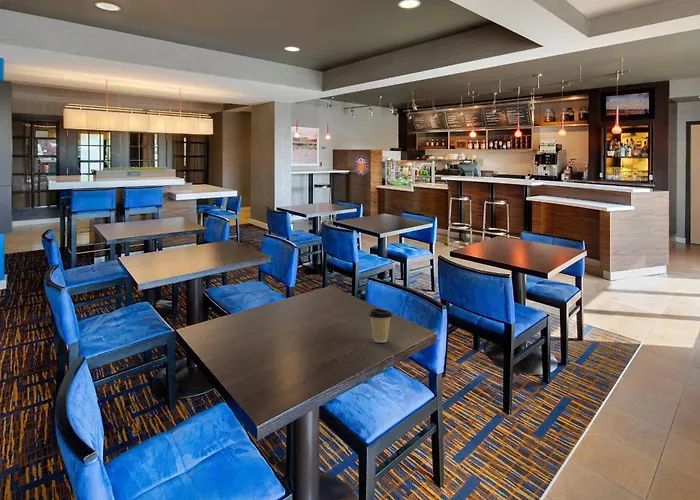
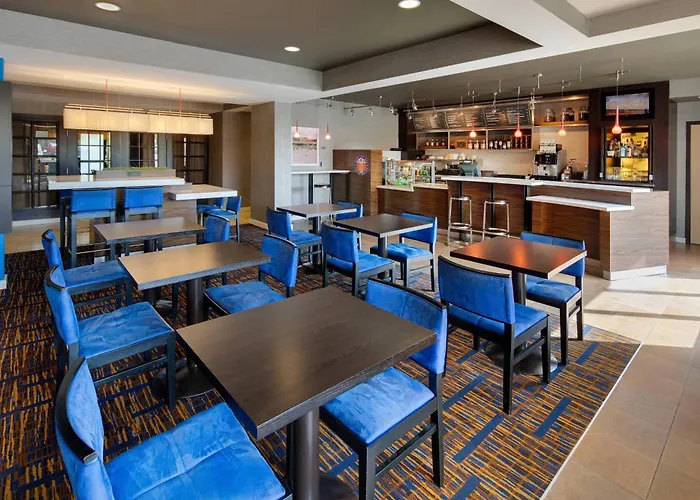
- coffee cup (380, 325)
